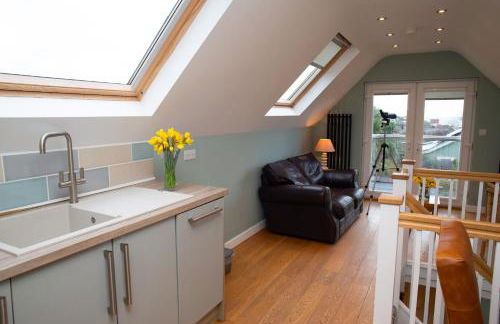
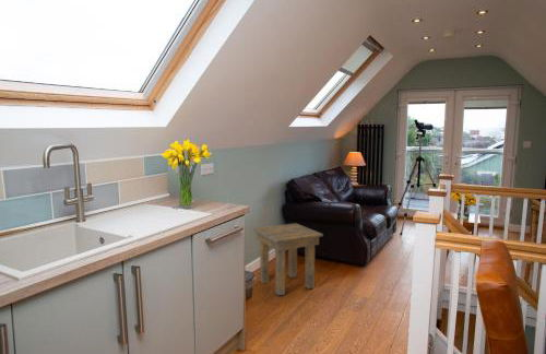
+ side table (288, 258)
